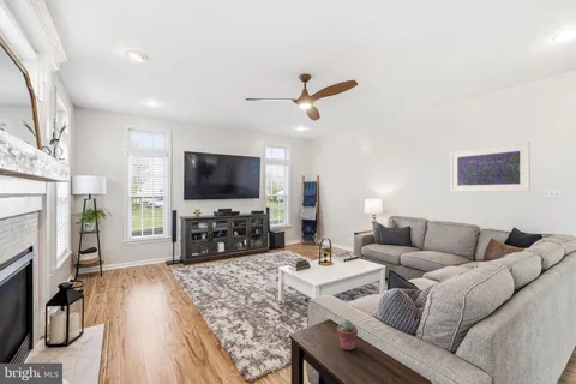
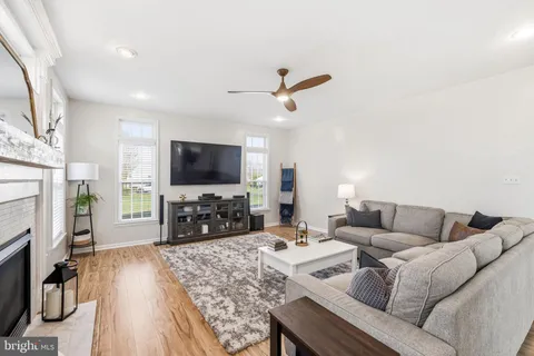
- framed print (486, 169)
- potted succulent (347, 332)
